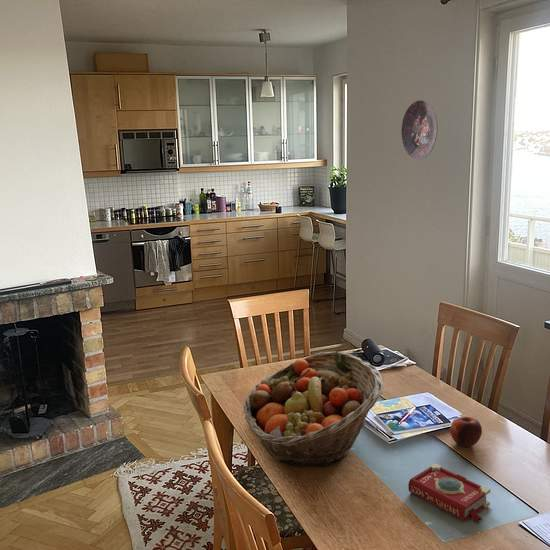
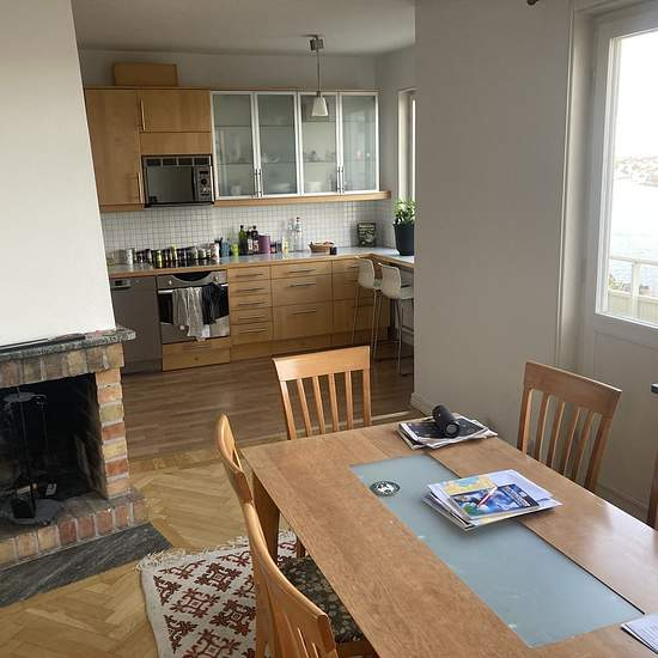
- decorative plate (420, 130)
- apple (465, 431)
- book (452, 491)
- fruit basket (311, 404)
